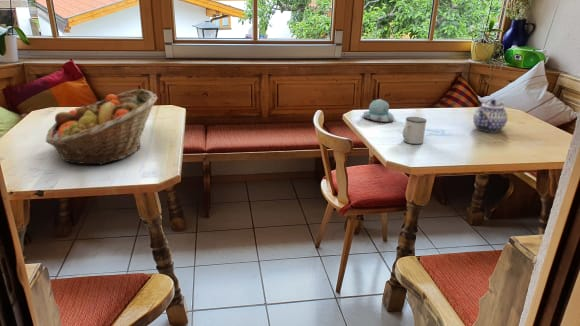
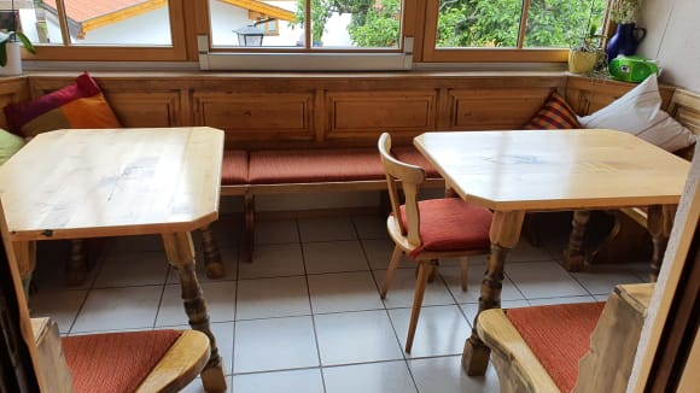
- mug (412, 131)
- fruit basket (104, 123)
- candle (379, 108)
- teapot (490, 114)
